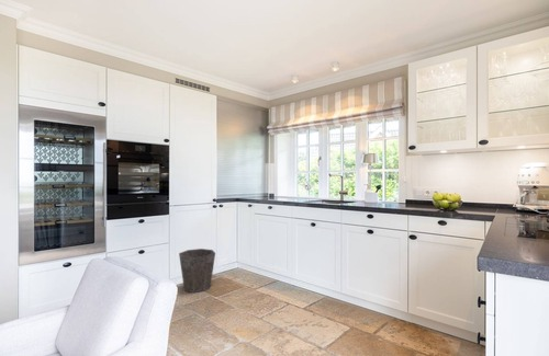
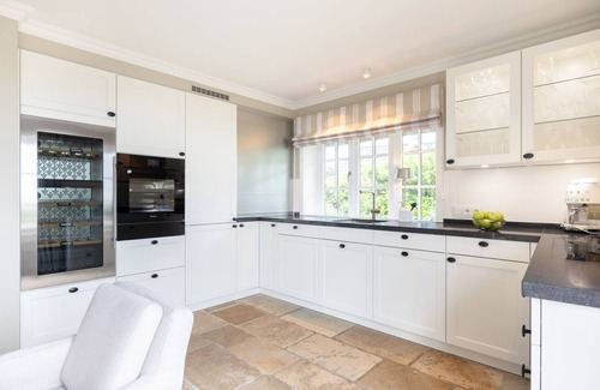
- waste bin (197, 269)
